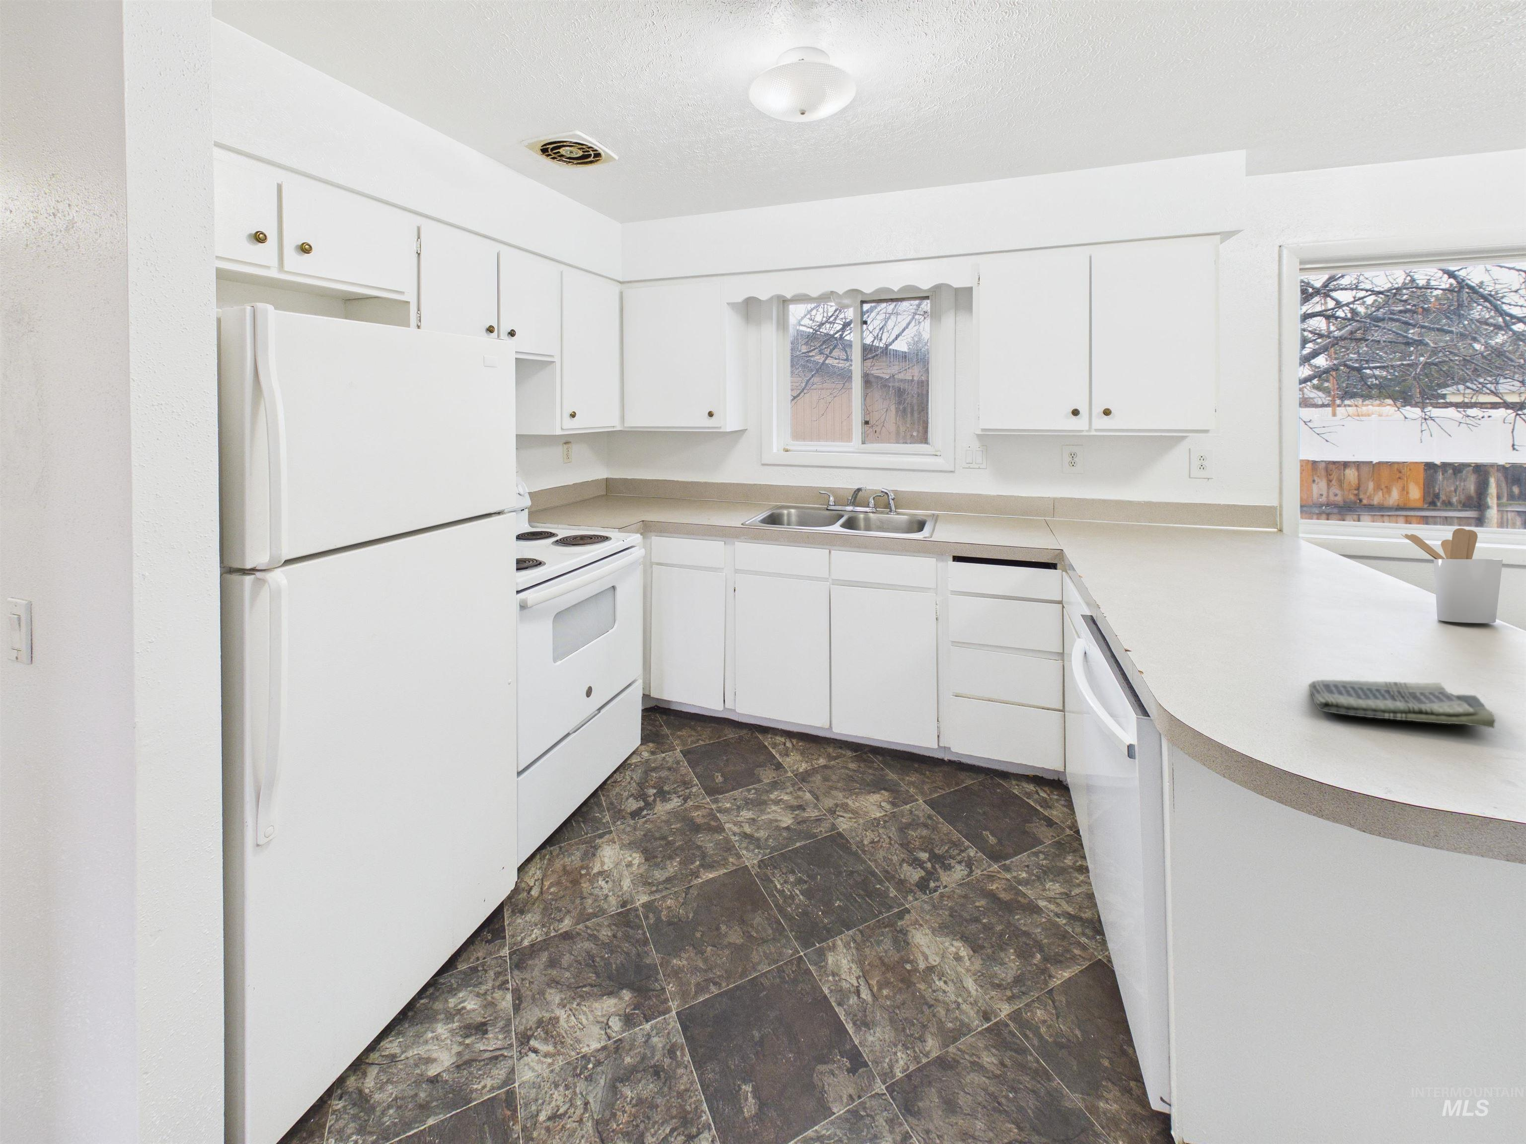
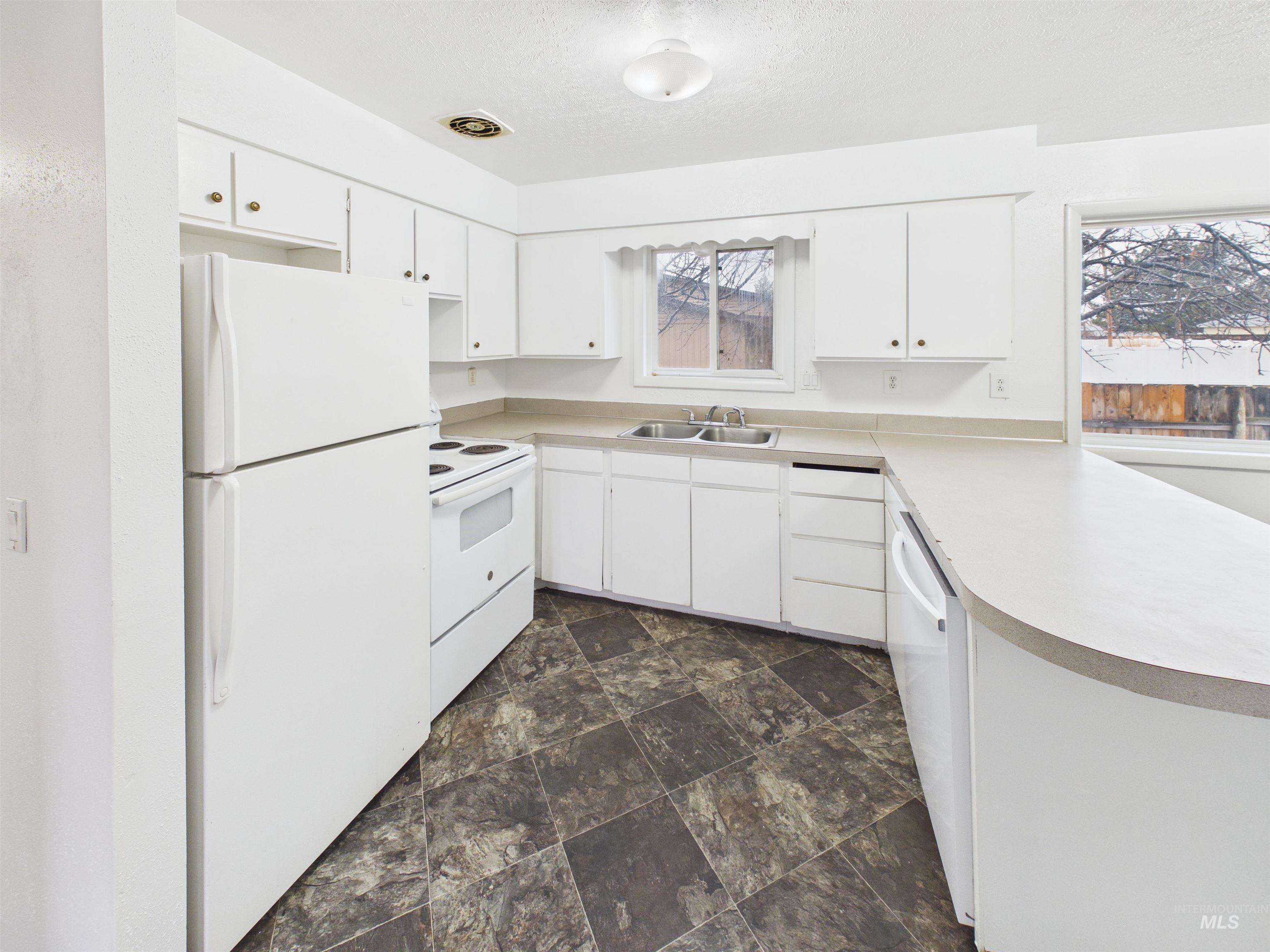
- utensil holder (1449, 574)
- dish towel (1394, 698)
